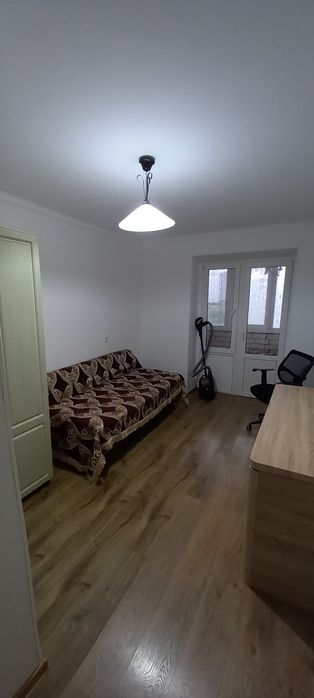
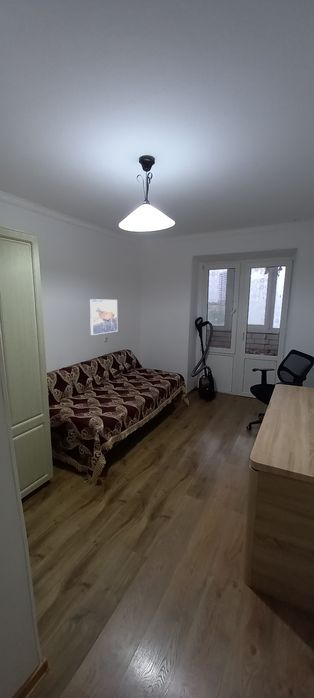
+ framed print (104, 316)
